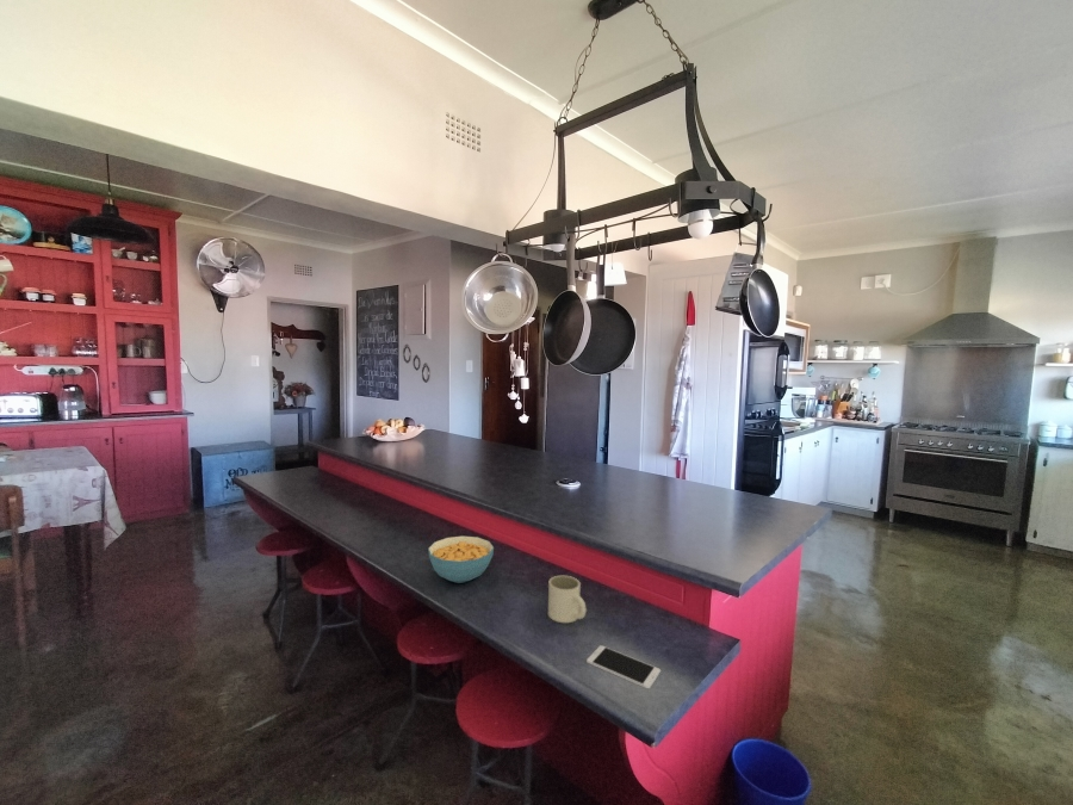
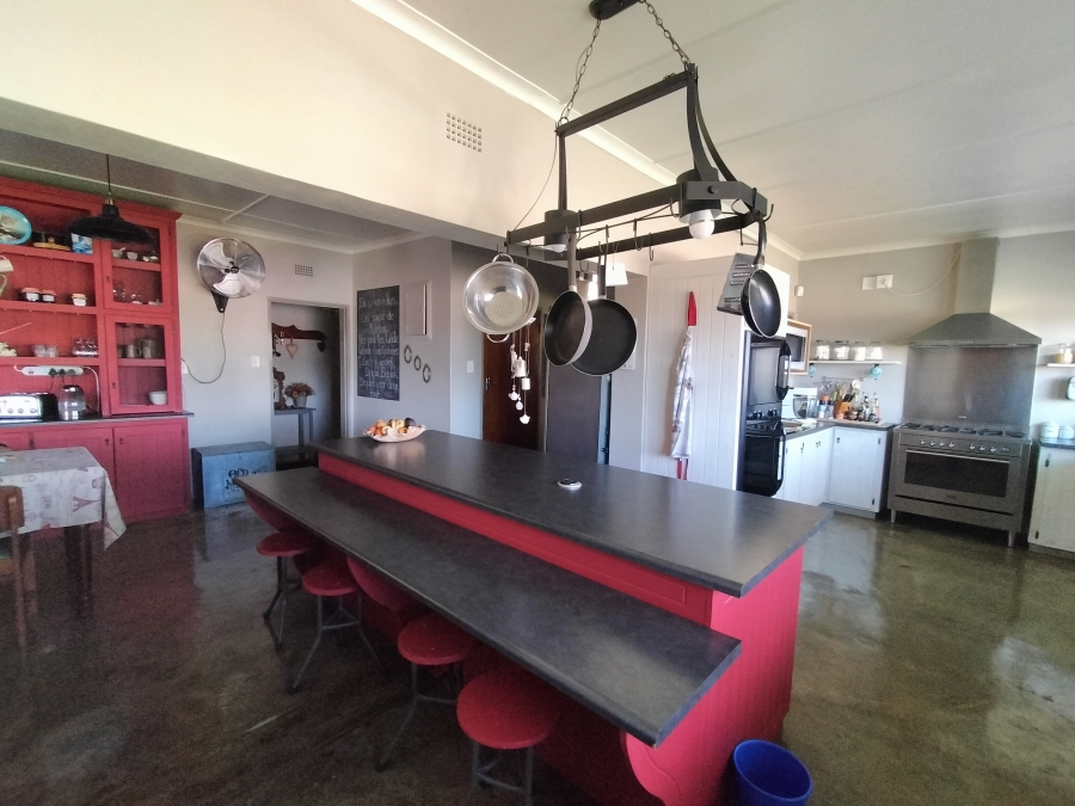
- cereal bowl (460, 563)
- smartphone (622, 665)
- mug (569, 601)
